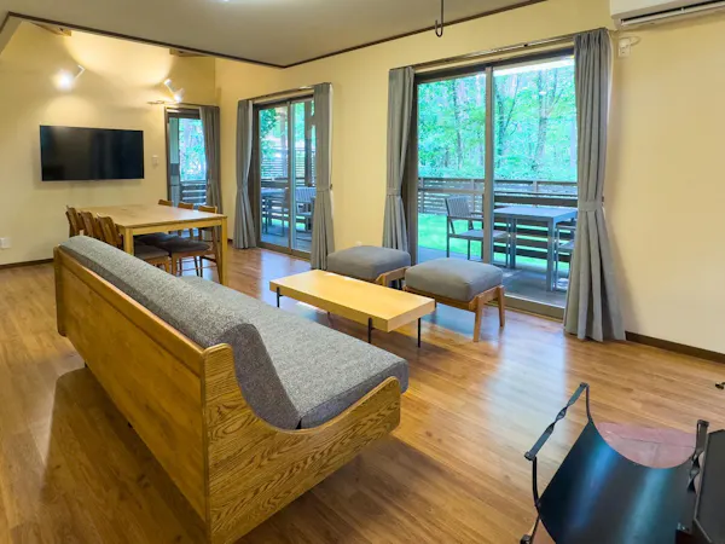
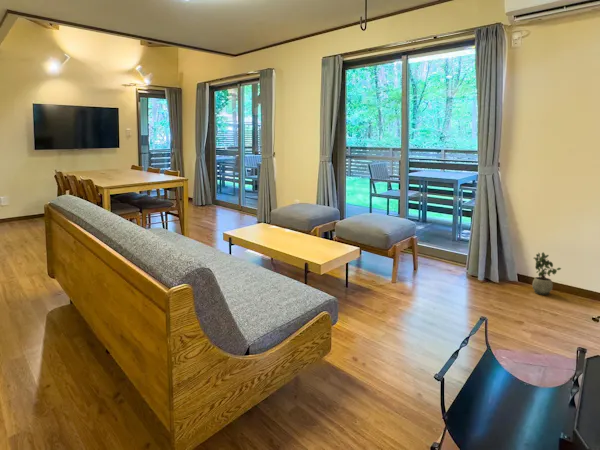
+ potted plant (546, 273)
